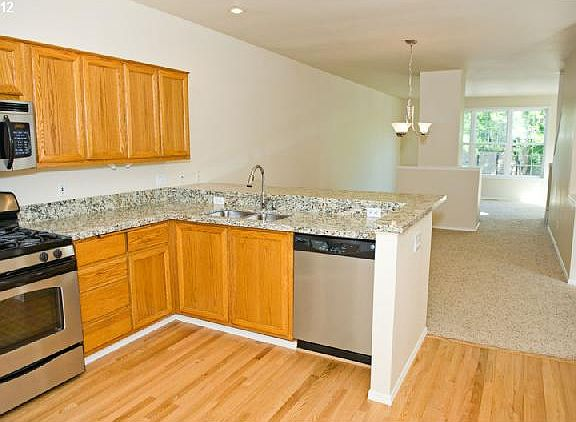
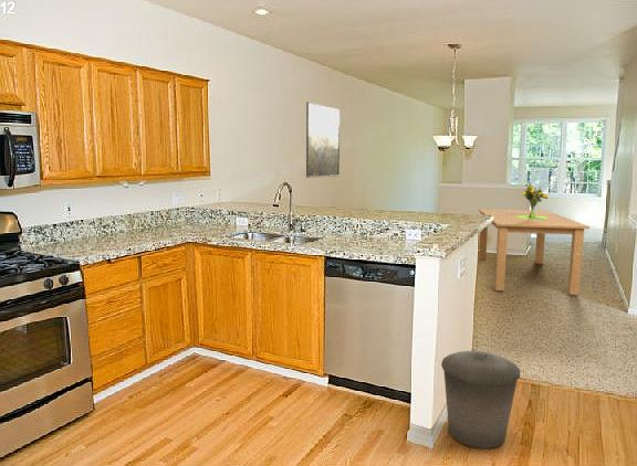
+ bouquet (534, 200)
+ trash can (478, 393)
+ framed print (324, 141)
+ dining table (535, 248)
